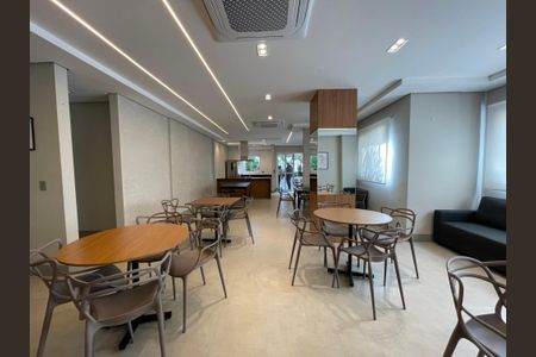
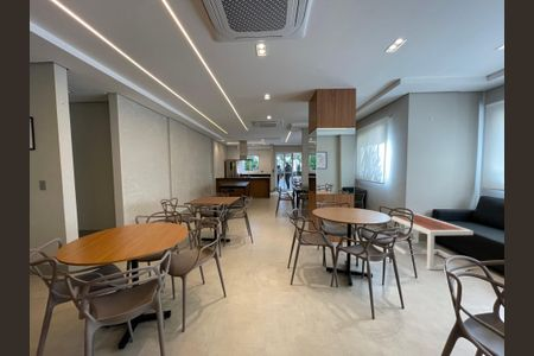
+ coffee table (418, 237)
